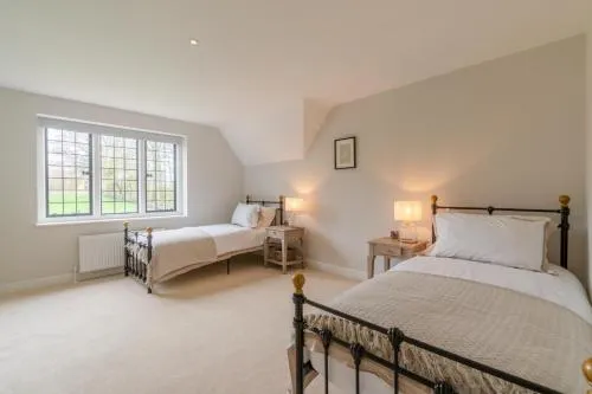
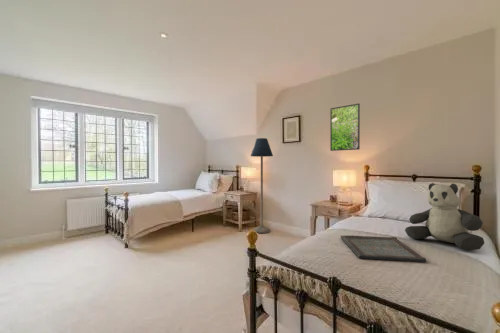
+ floor lamp (261, 184)
+ teddy bear (444, 213)
+ serving tray (377, 246)
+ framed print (344, 128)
